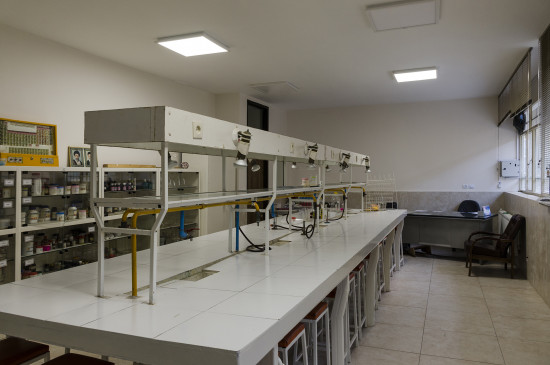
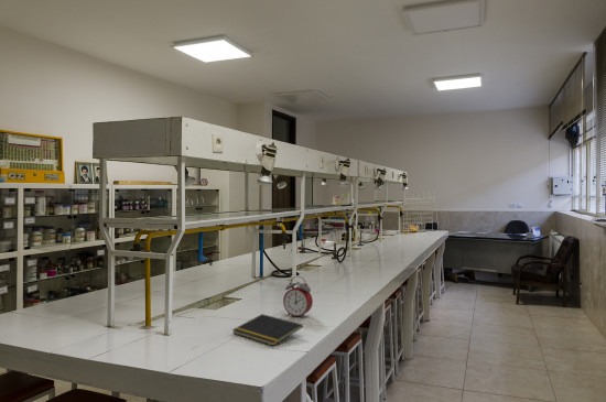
+ alarm clock (297, 295)
+ notepad (267, 328)
